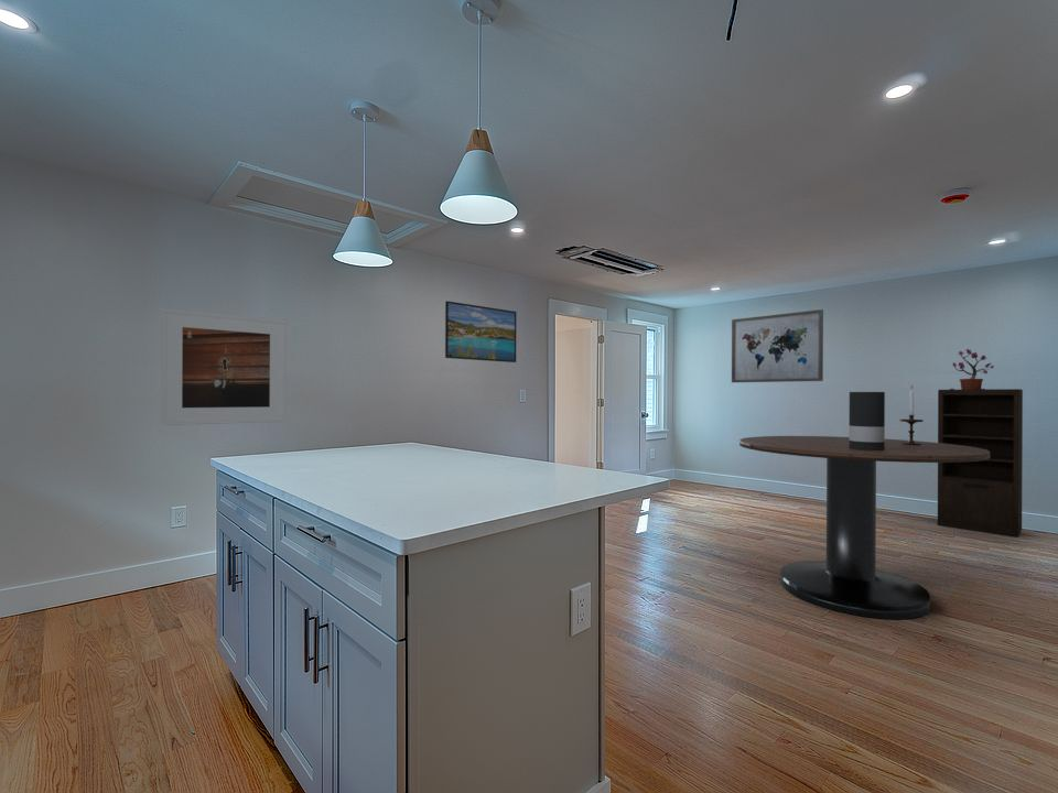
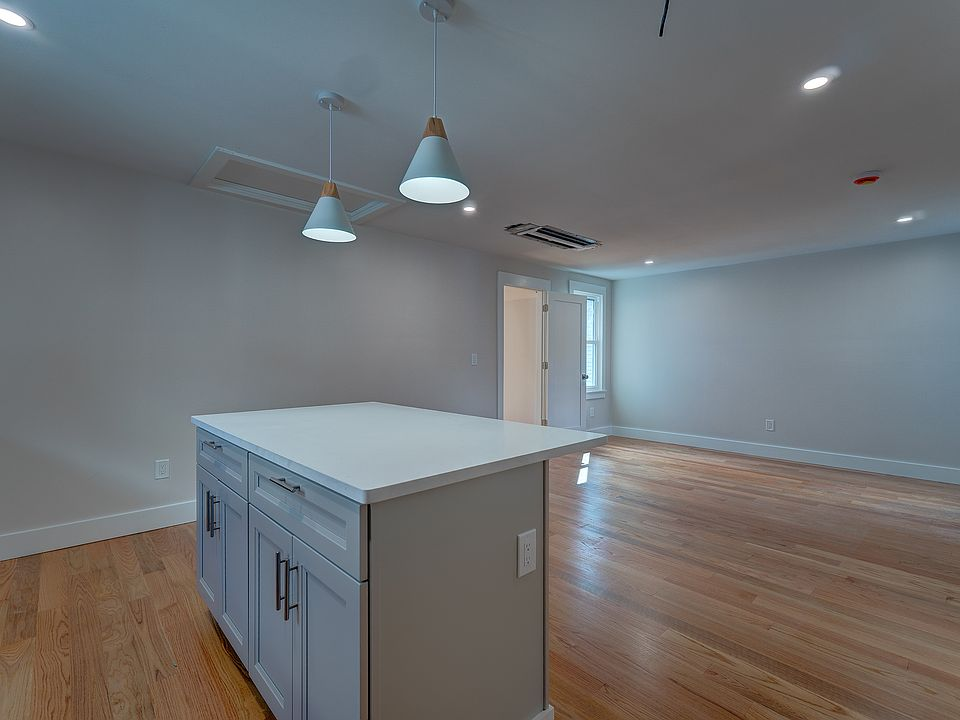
- shelving unit (980, 460)
- potted plant (972, 369)
- dining table (850, 518)
- candlestick (911, 413)
- wall art (774, 348)
- vase (866, 420)
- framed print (227, 369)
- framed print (483, 333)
